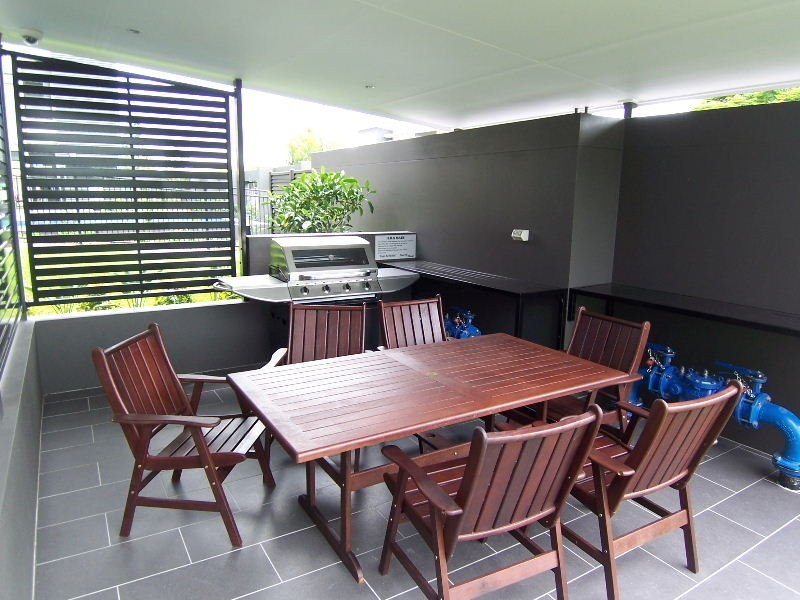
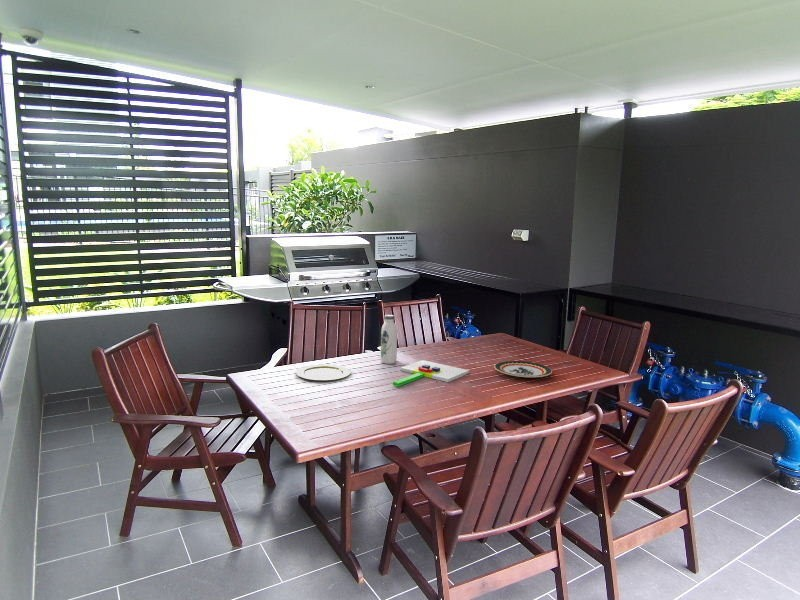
+ plate (323, 372)
+ water bottle (389, 338)
+ plate (522, 370)
+ chopping board (422, 373)
